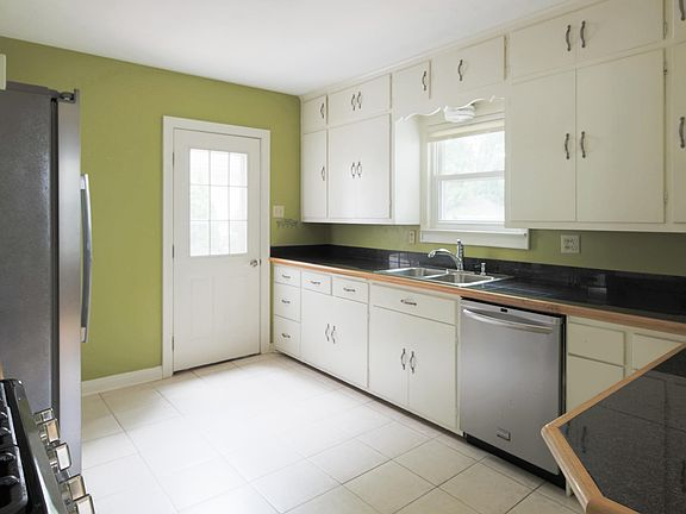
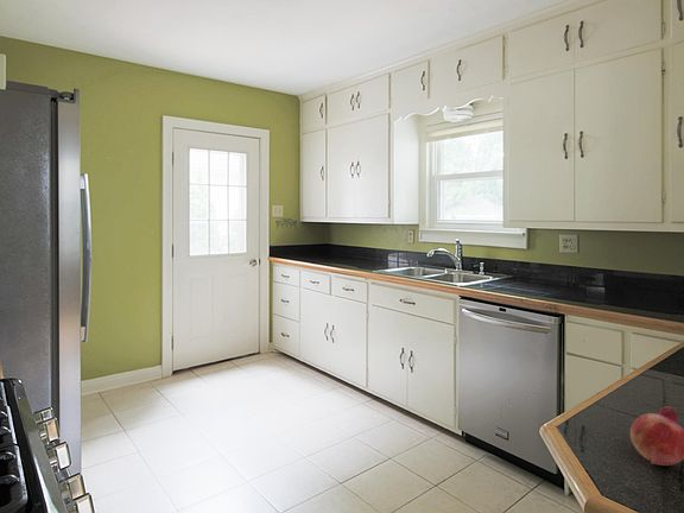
+ fruit (658, 435)
